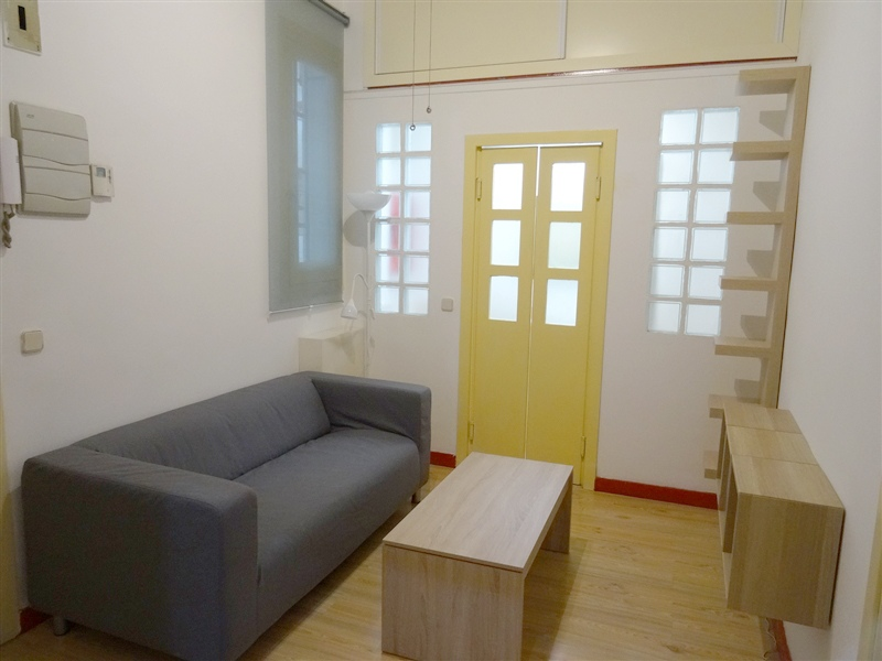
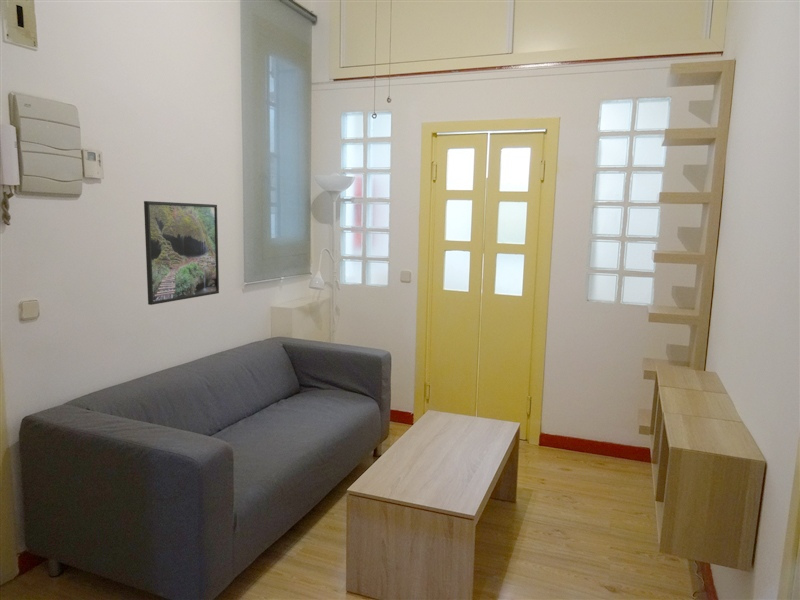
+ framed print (184, 251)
